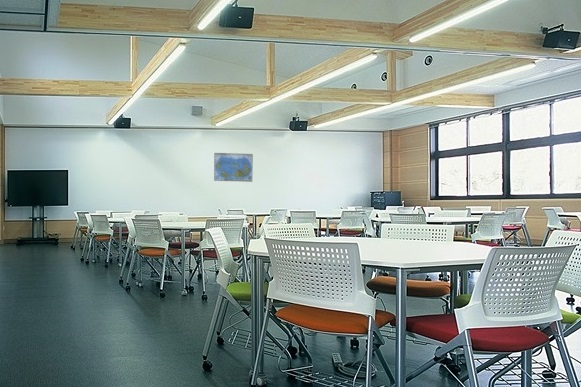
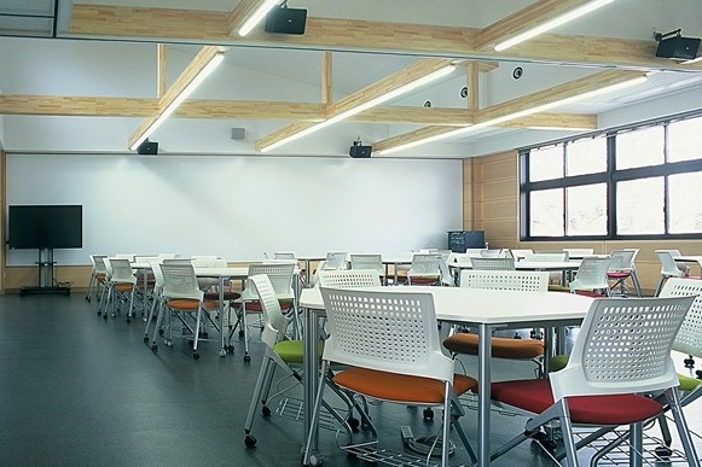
- world map (233, 167)
